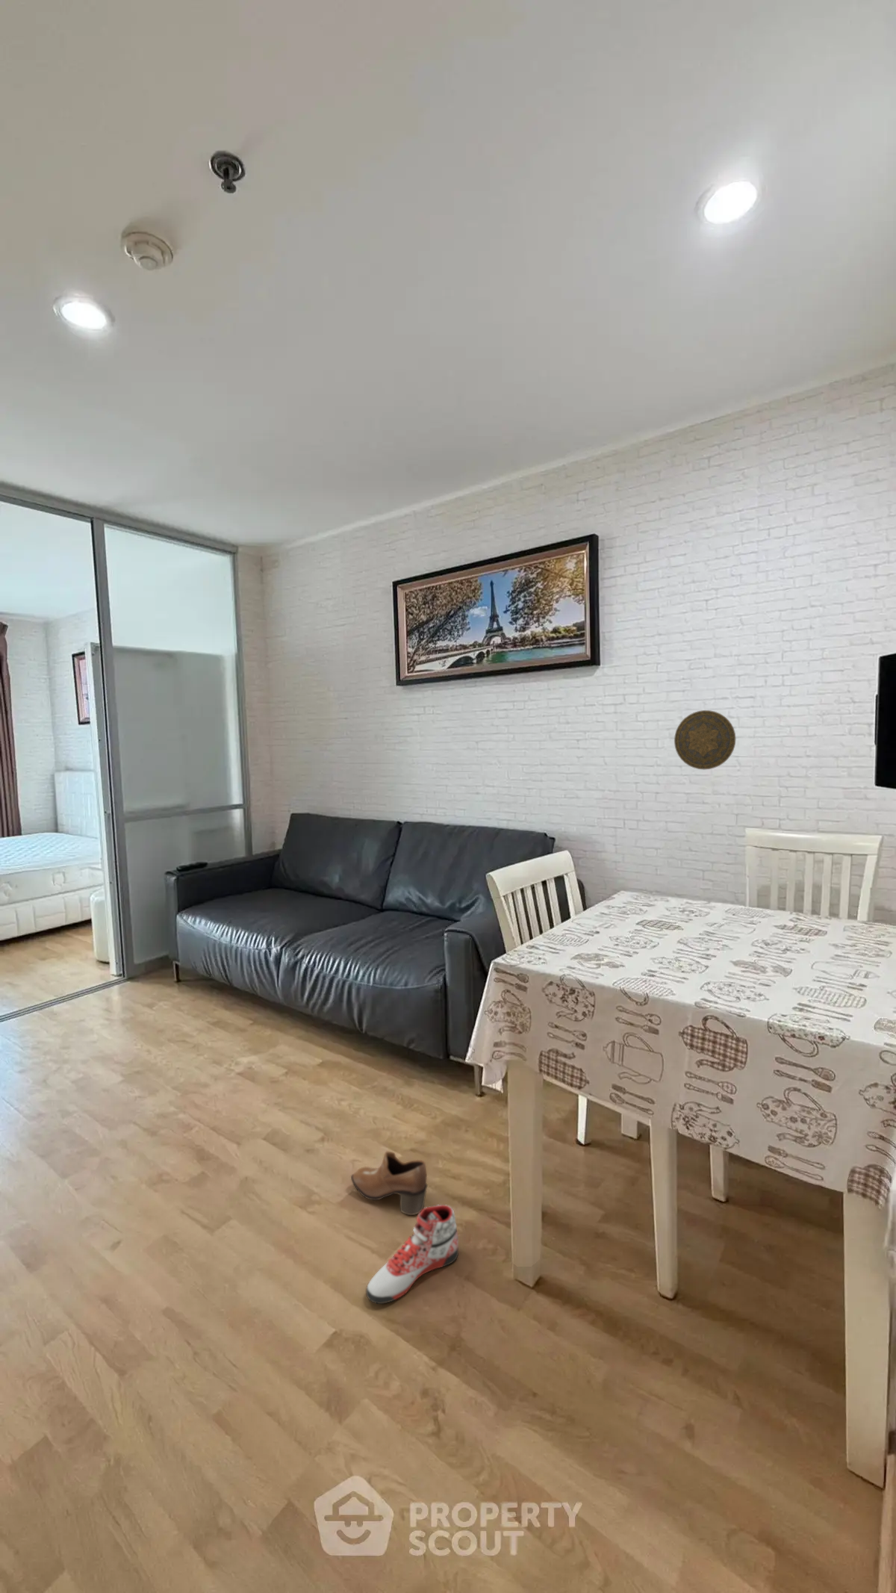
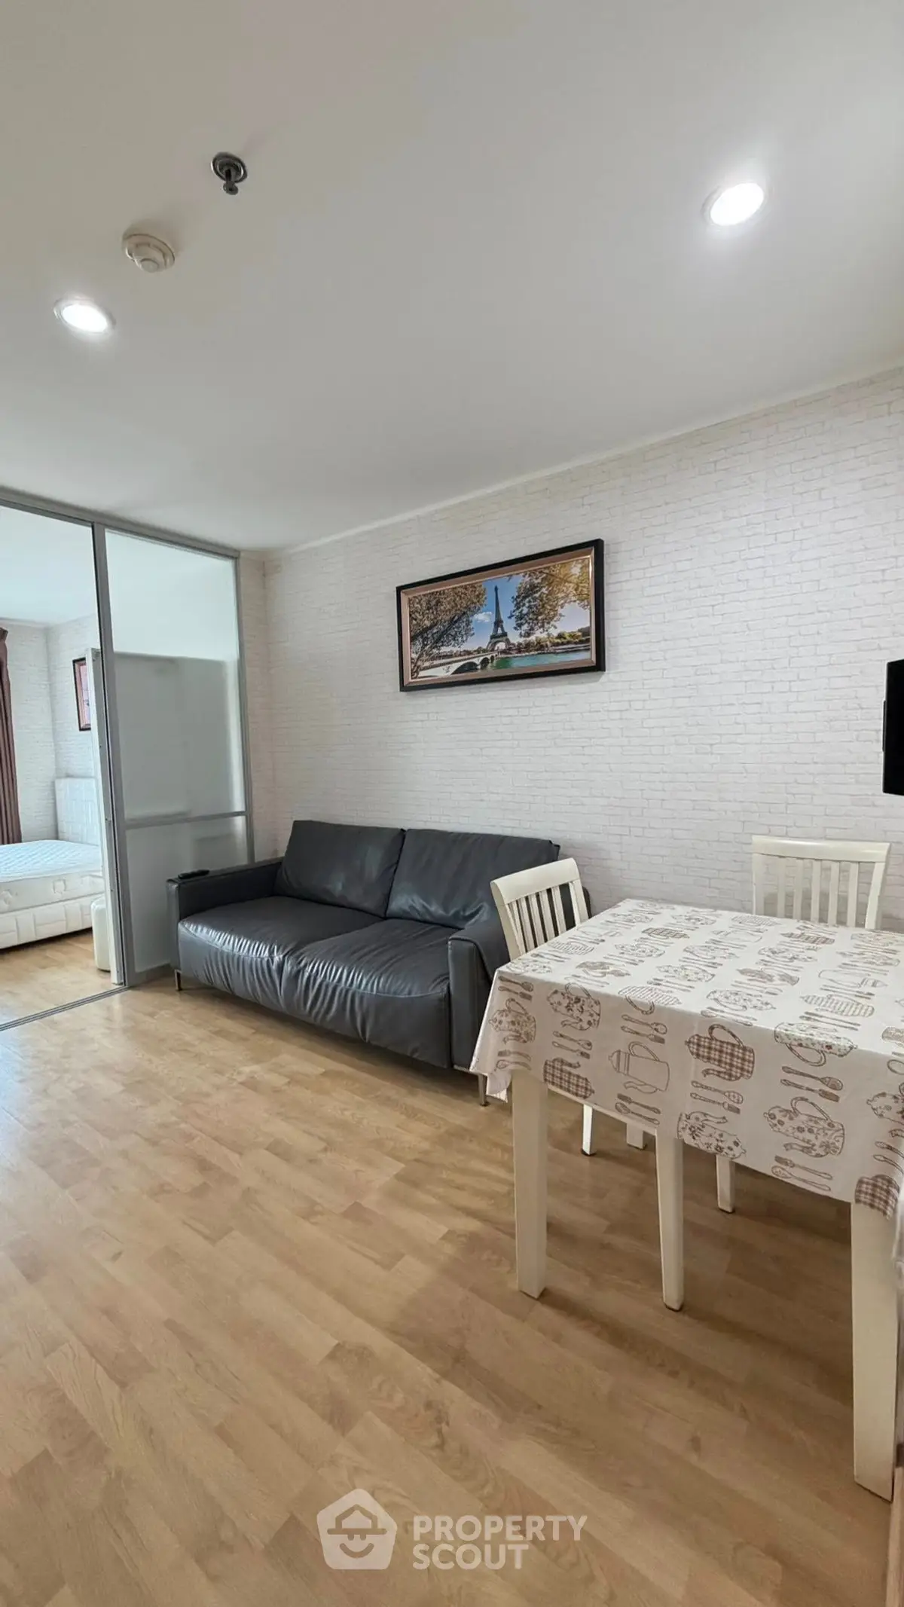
- decorative plate (703, 740)
- sneaker (412, 1248)
- shoe (388, 1175)
